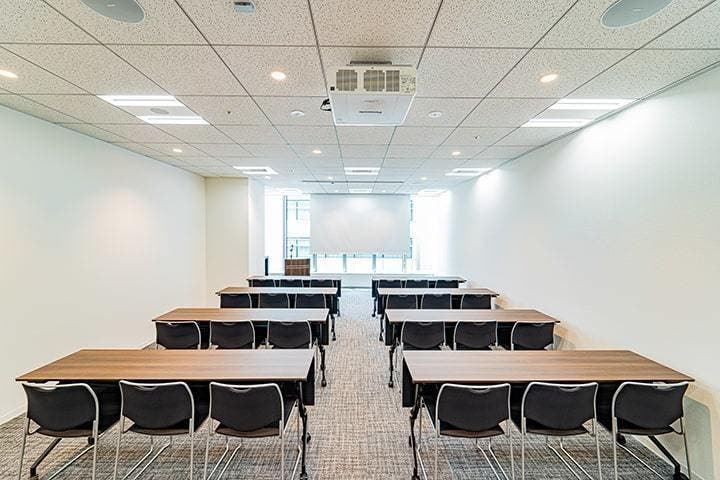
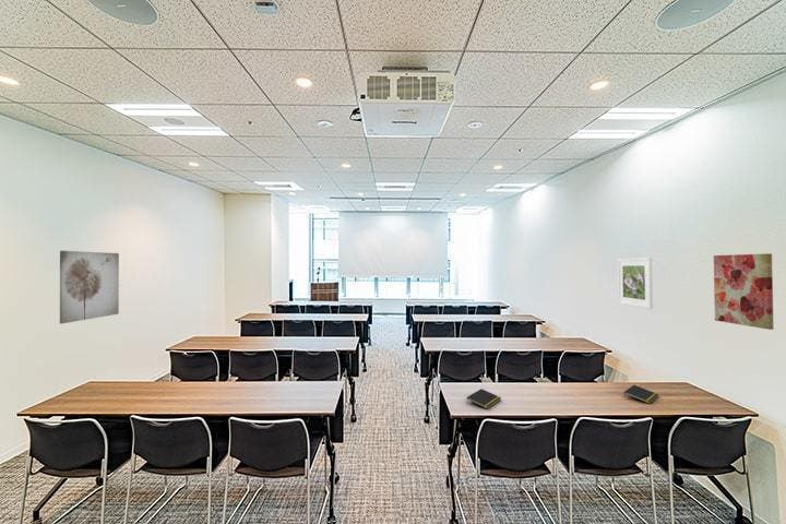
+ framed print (633, 282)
+ notepad (484, 397)
+ wall art (92, 285)
+ wall art (740, 289)
+ notepad (641, 393)
